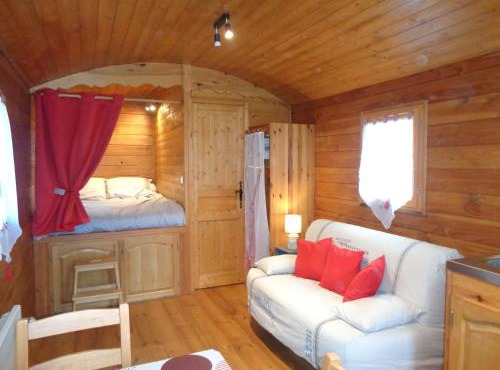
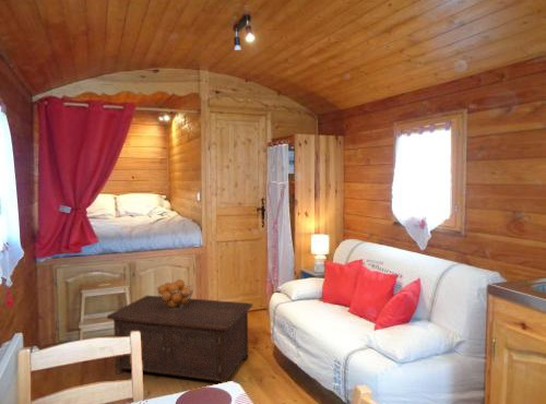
+ fruit basket (176, 294)
+ cabinet (182, 337)
